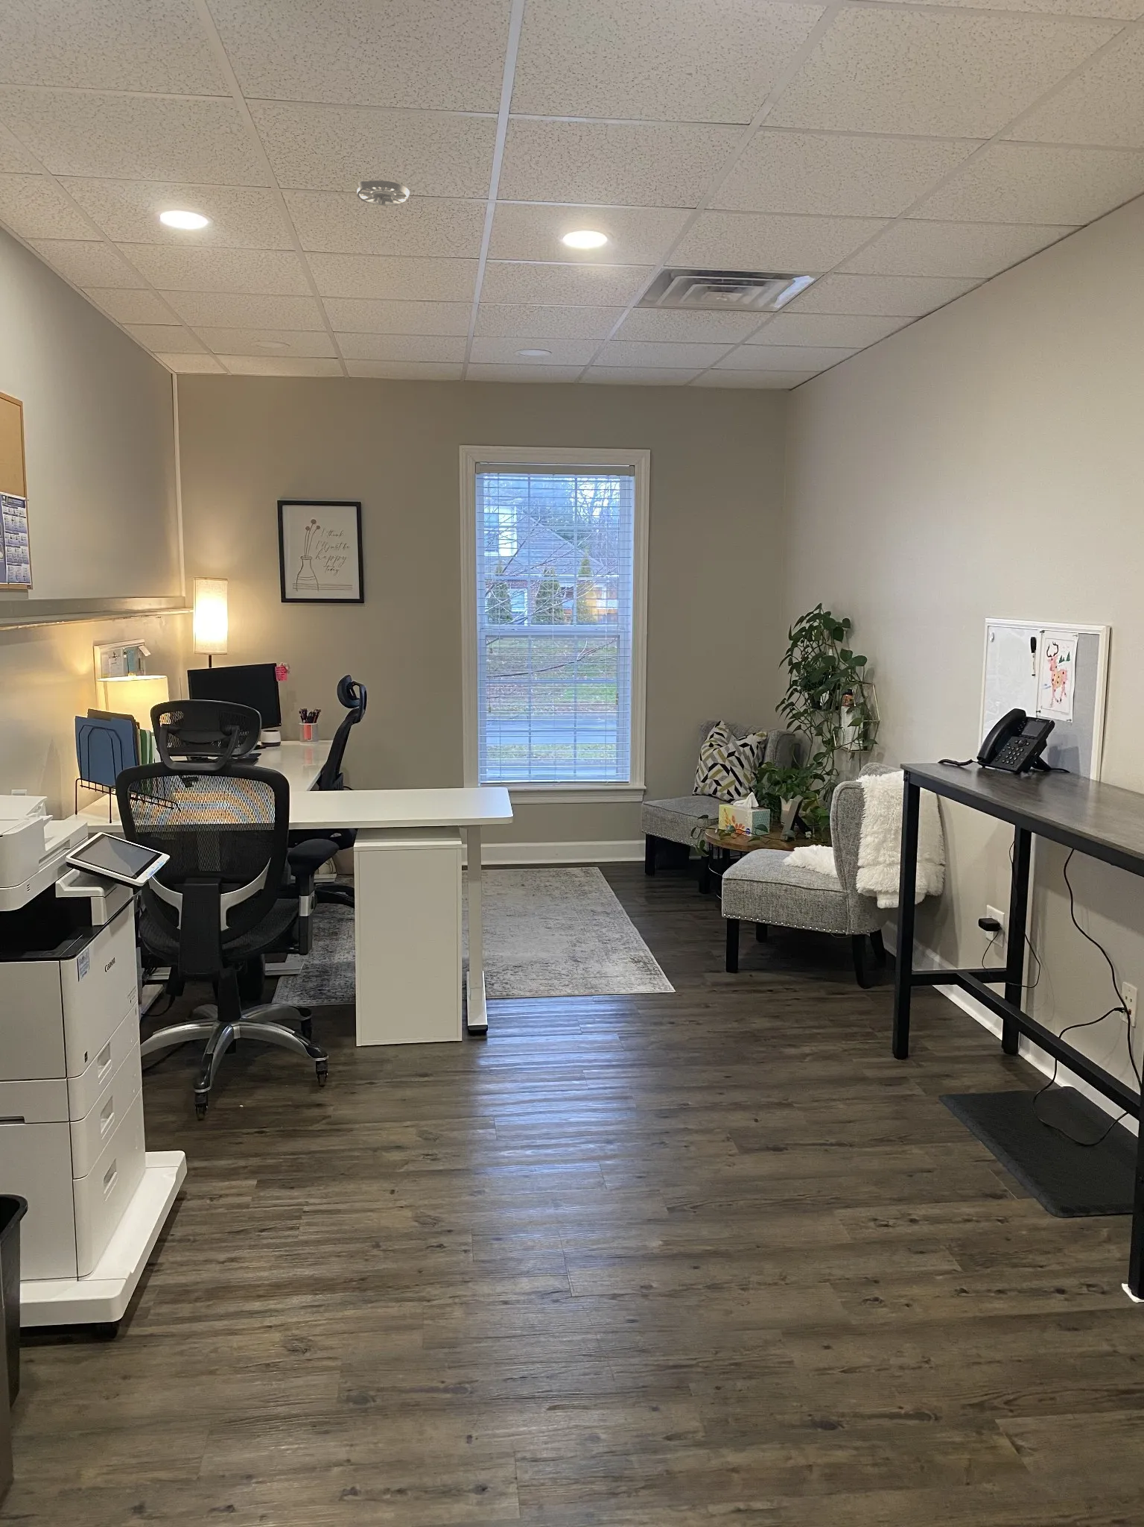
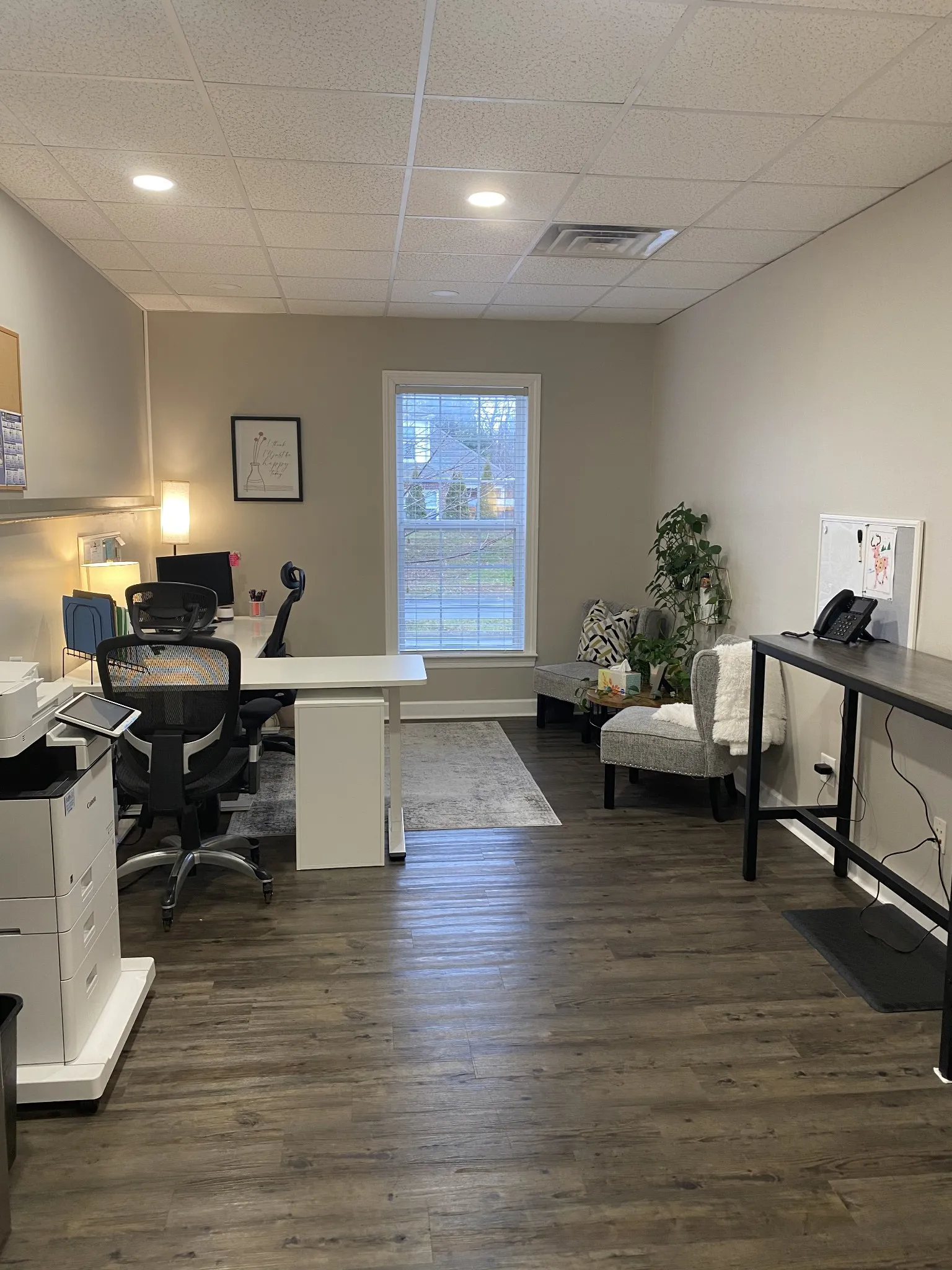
- smoke detector (383, 195)
